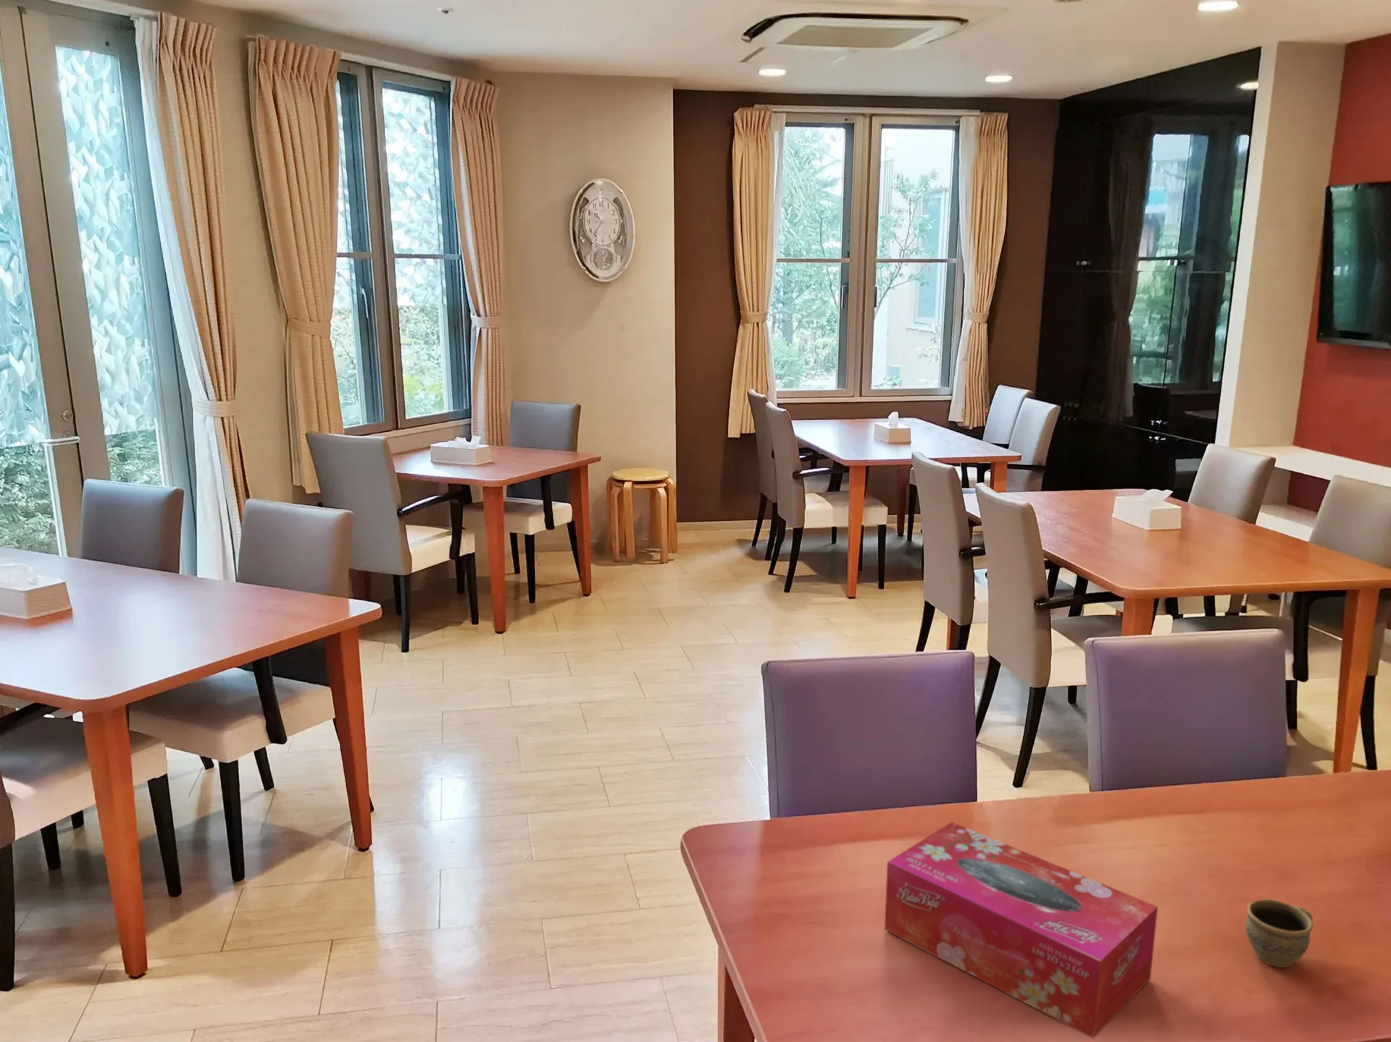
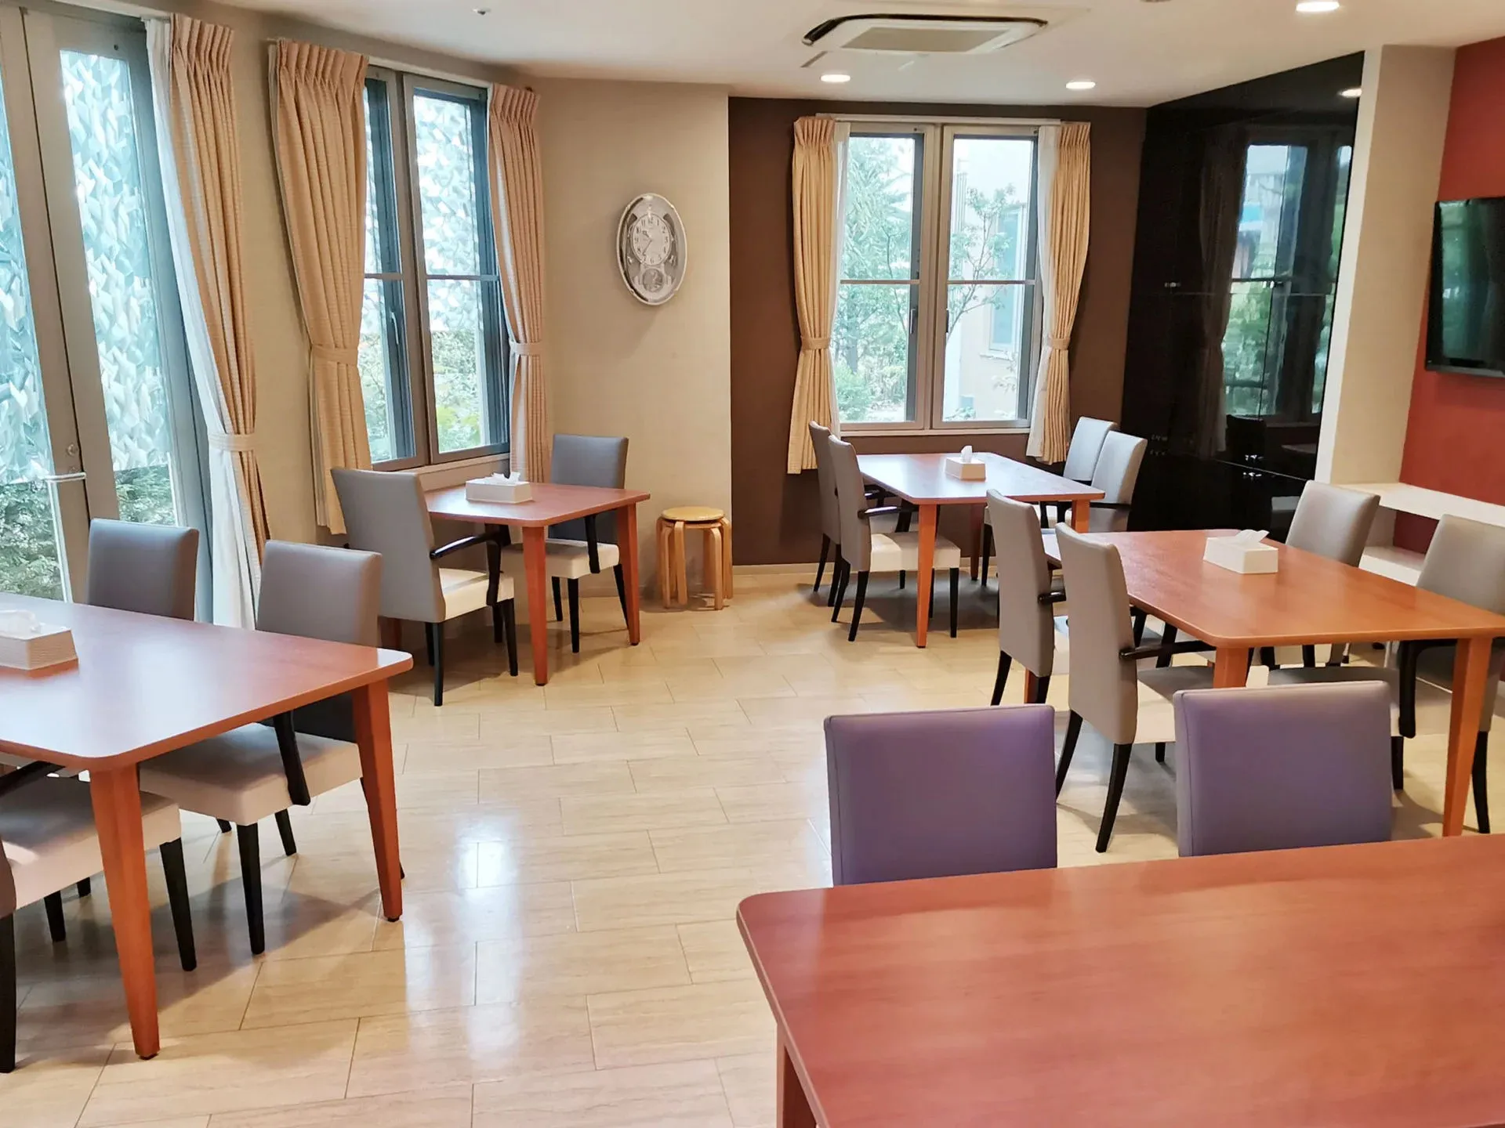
- tissue box (1014, 918)
- cup (1285, 934)
